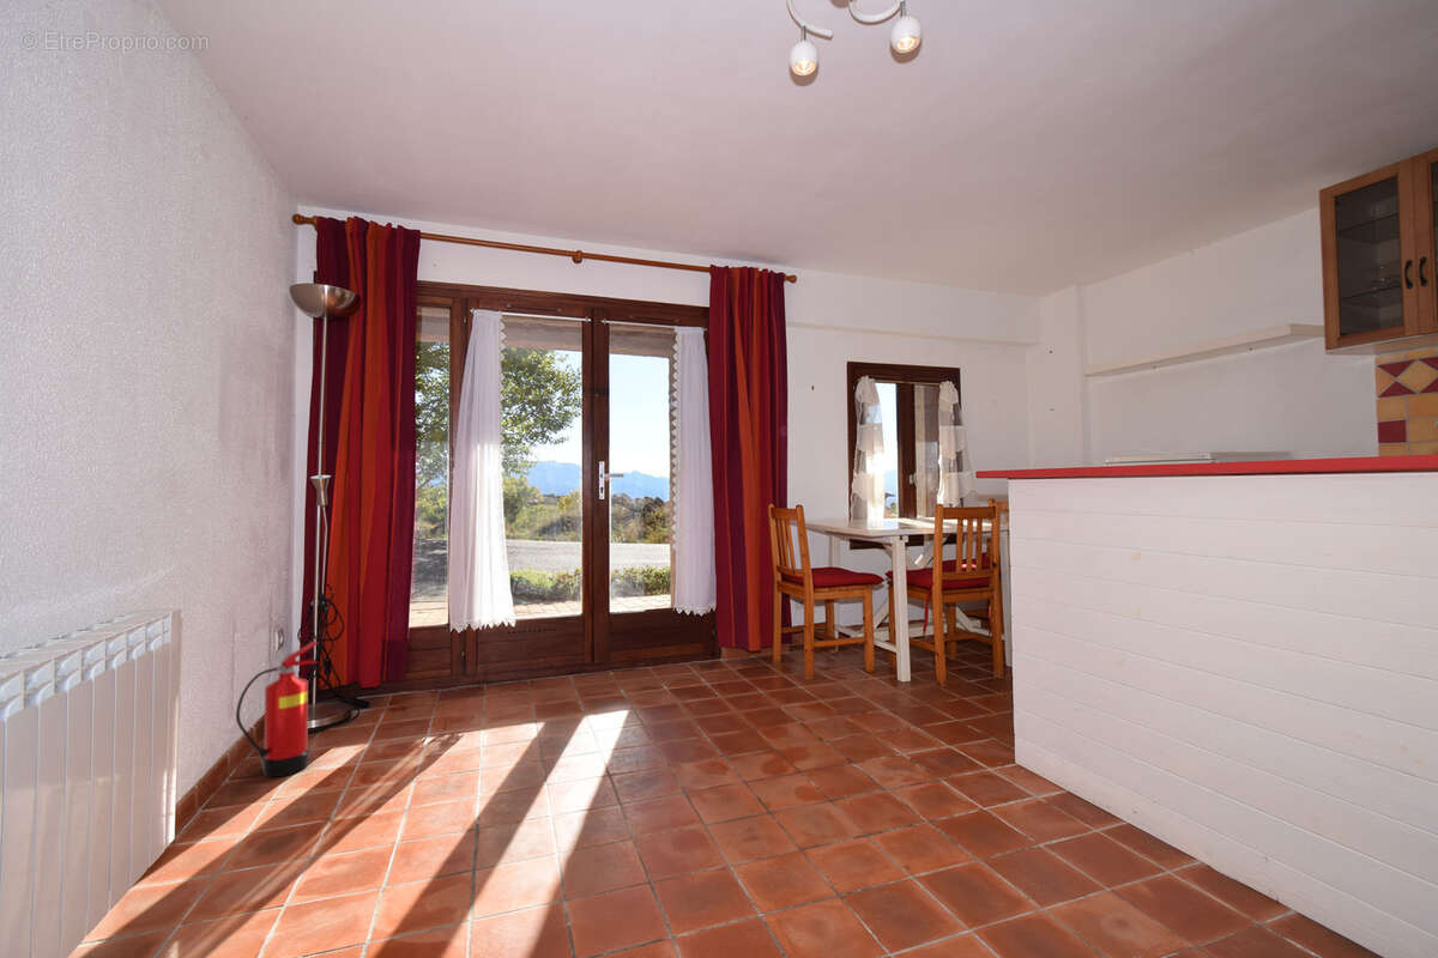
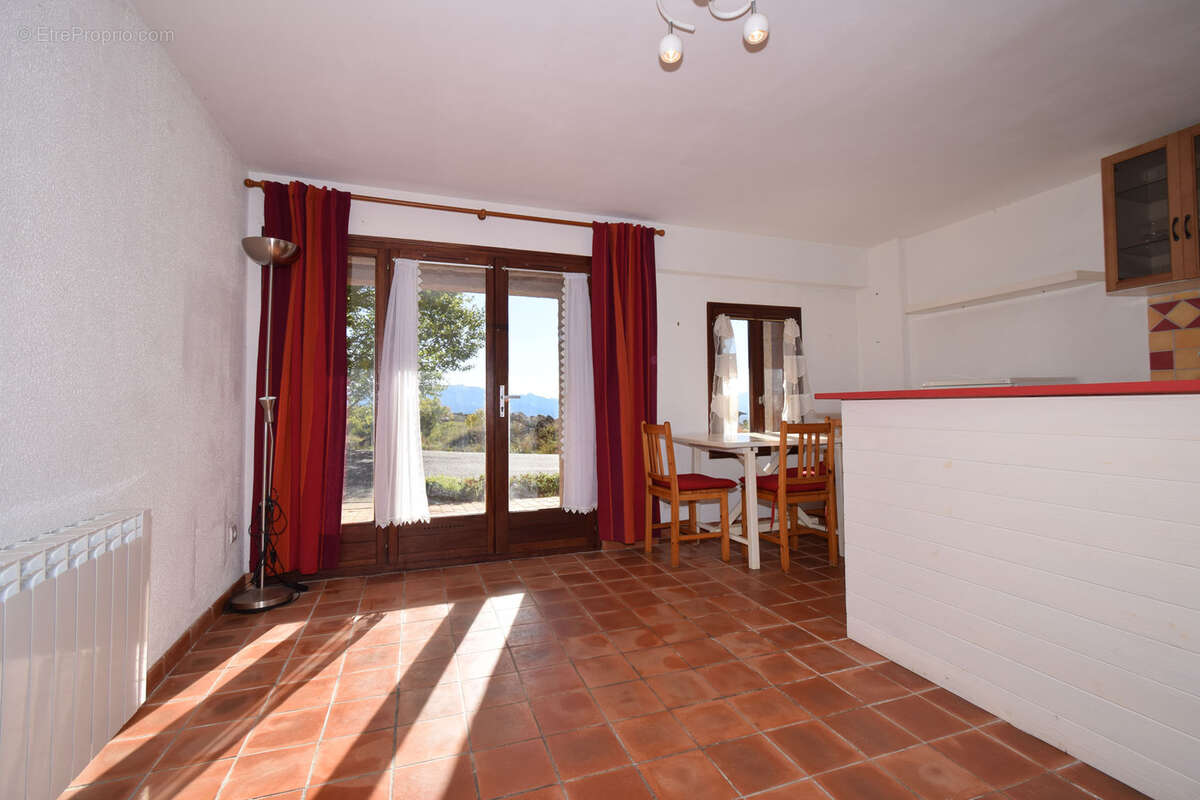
- fire extinguisher (279, 709)
